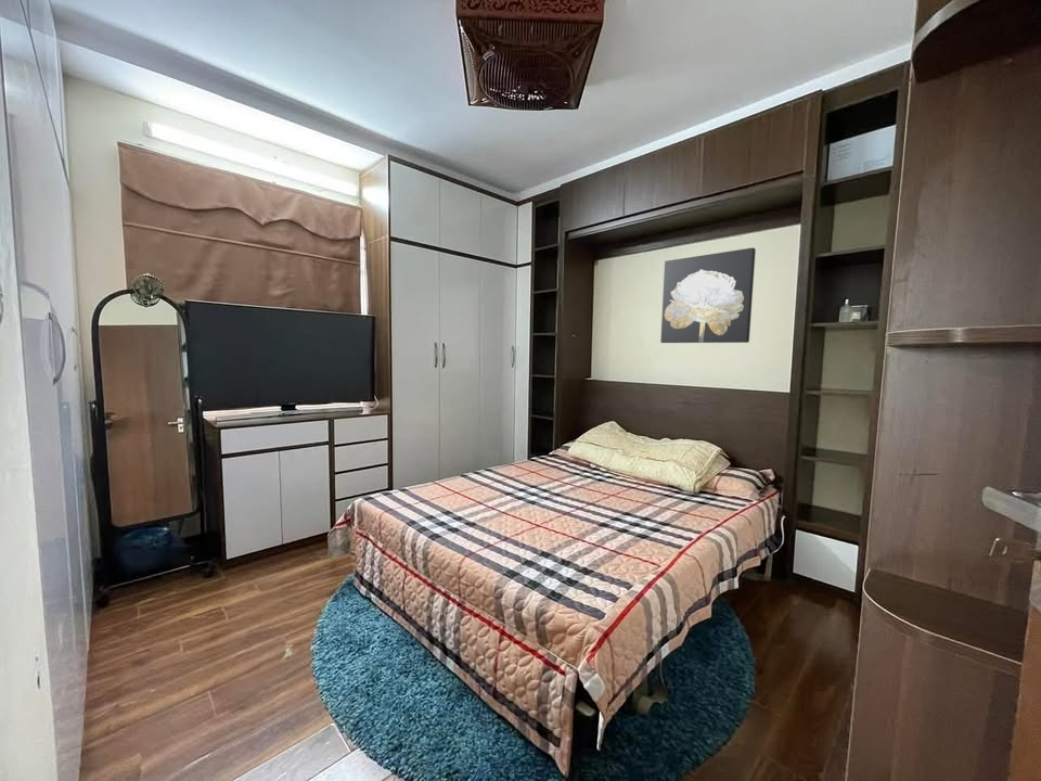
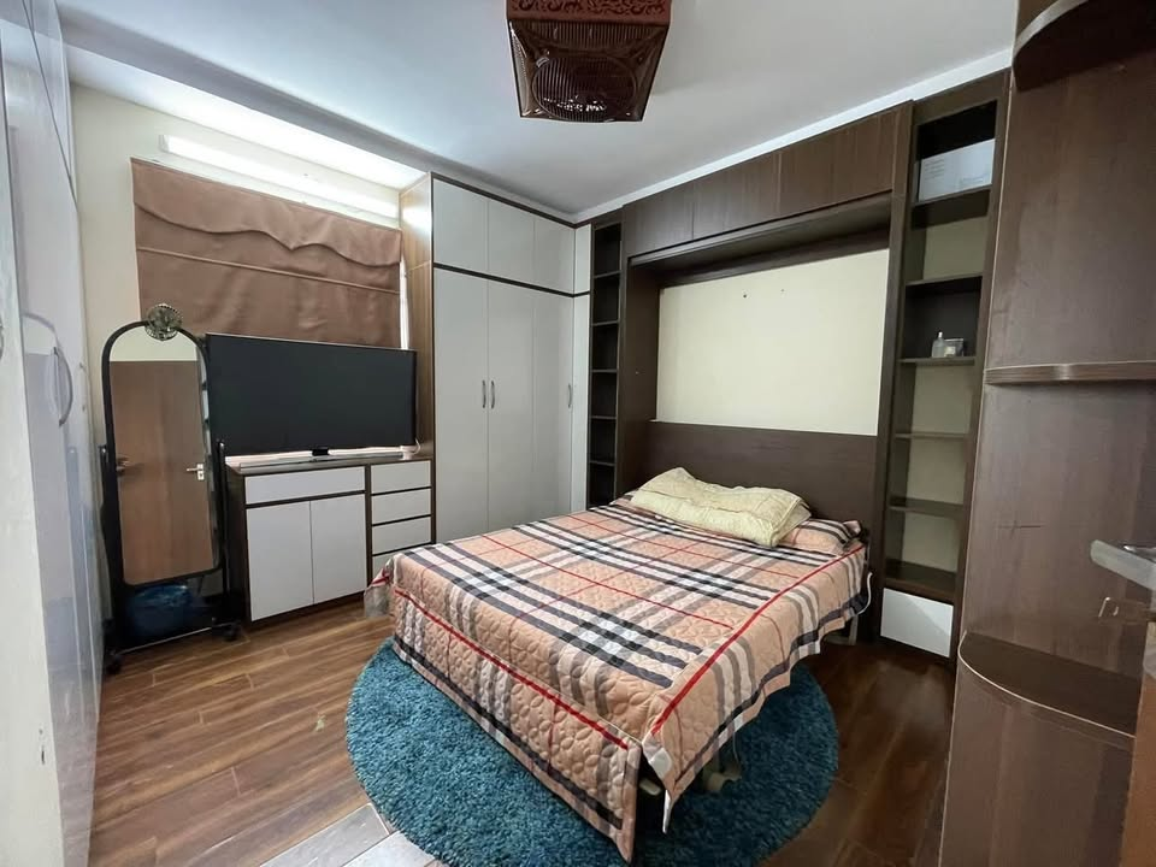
- wall art (704, 299)
